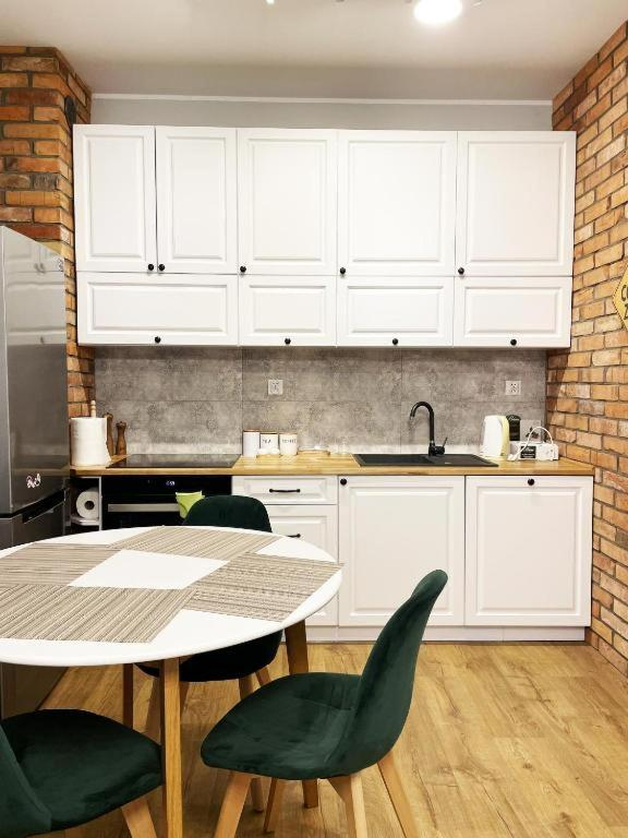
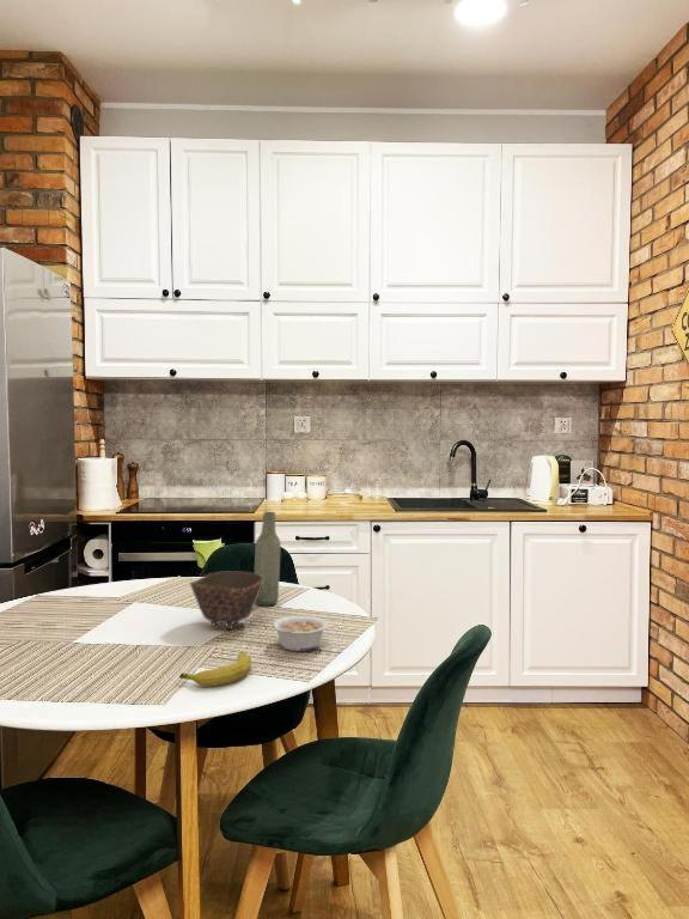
+ bottle (267, 556)
+ fruit (217, 669)
+ bowl (226, 602)
+ legume (300, 632)
